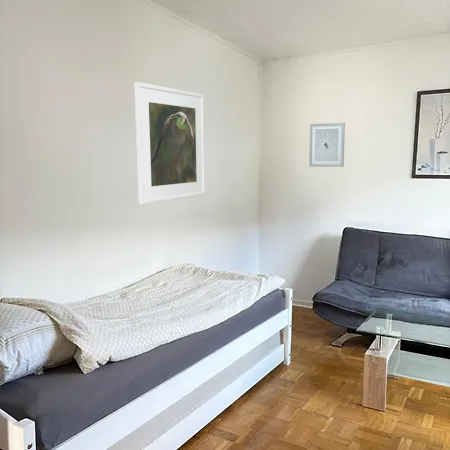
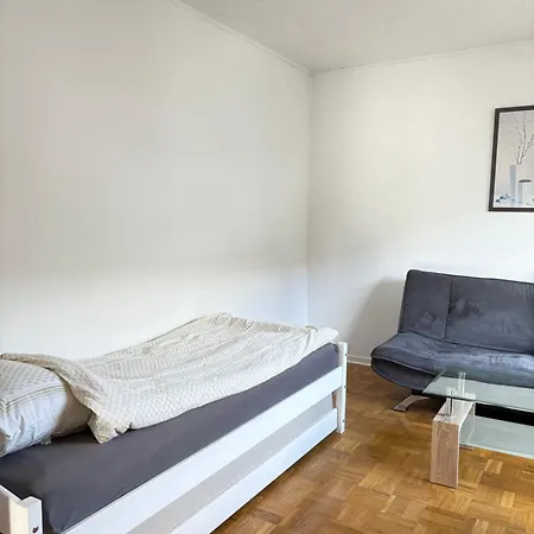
- wall art (326, 145)
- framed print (173, 145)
